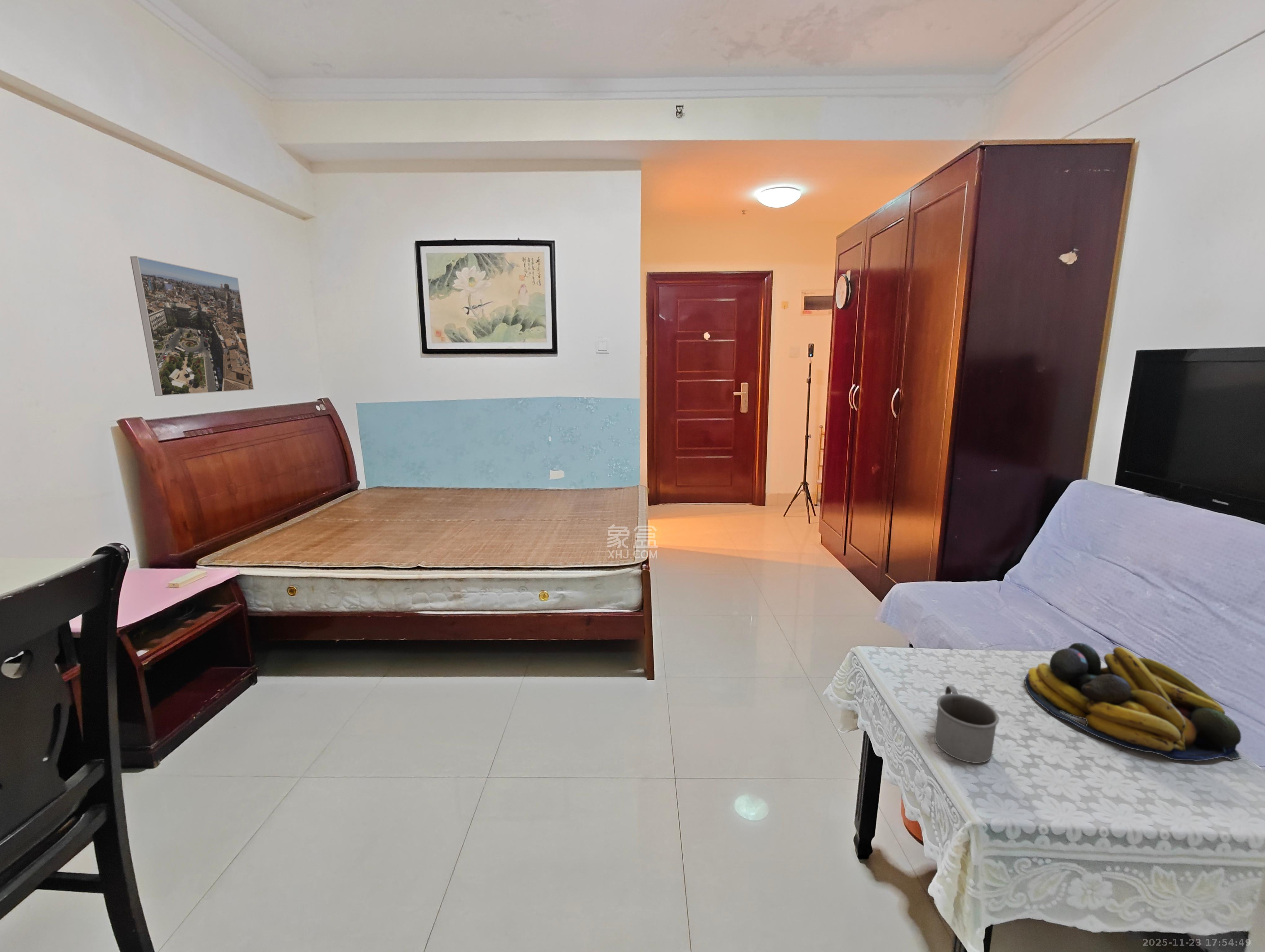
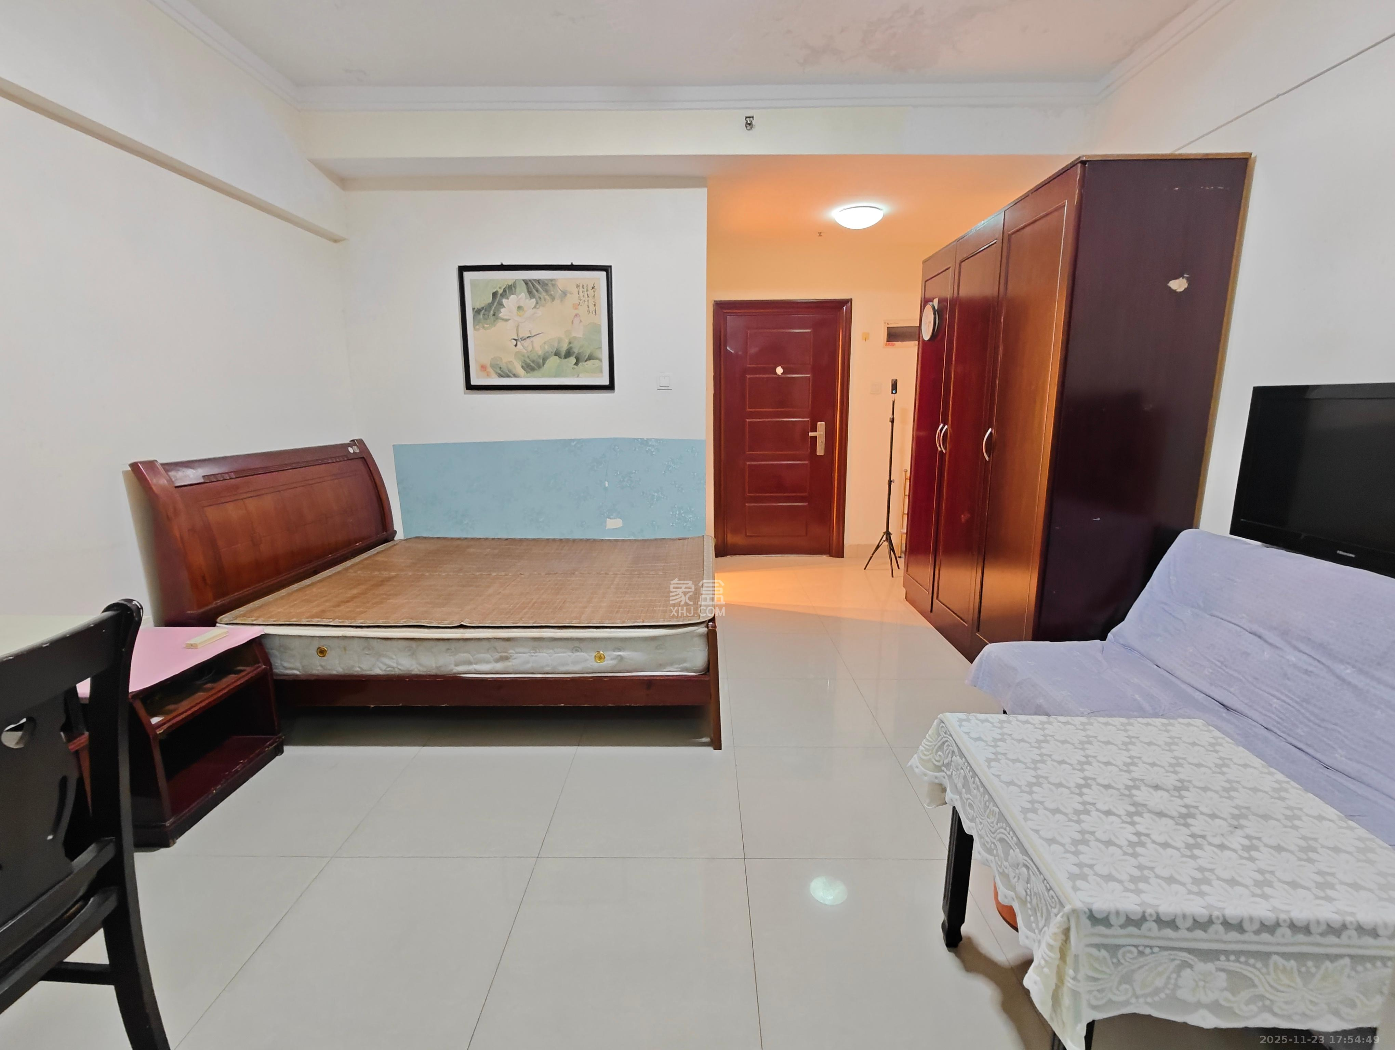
- mug (962, 724)
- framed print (200, 332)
- fruit bowl (1125, 683)
